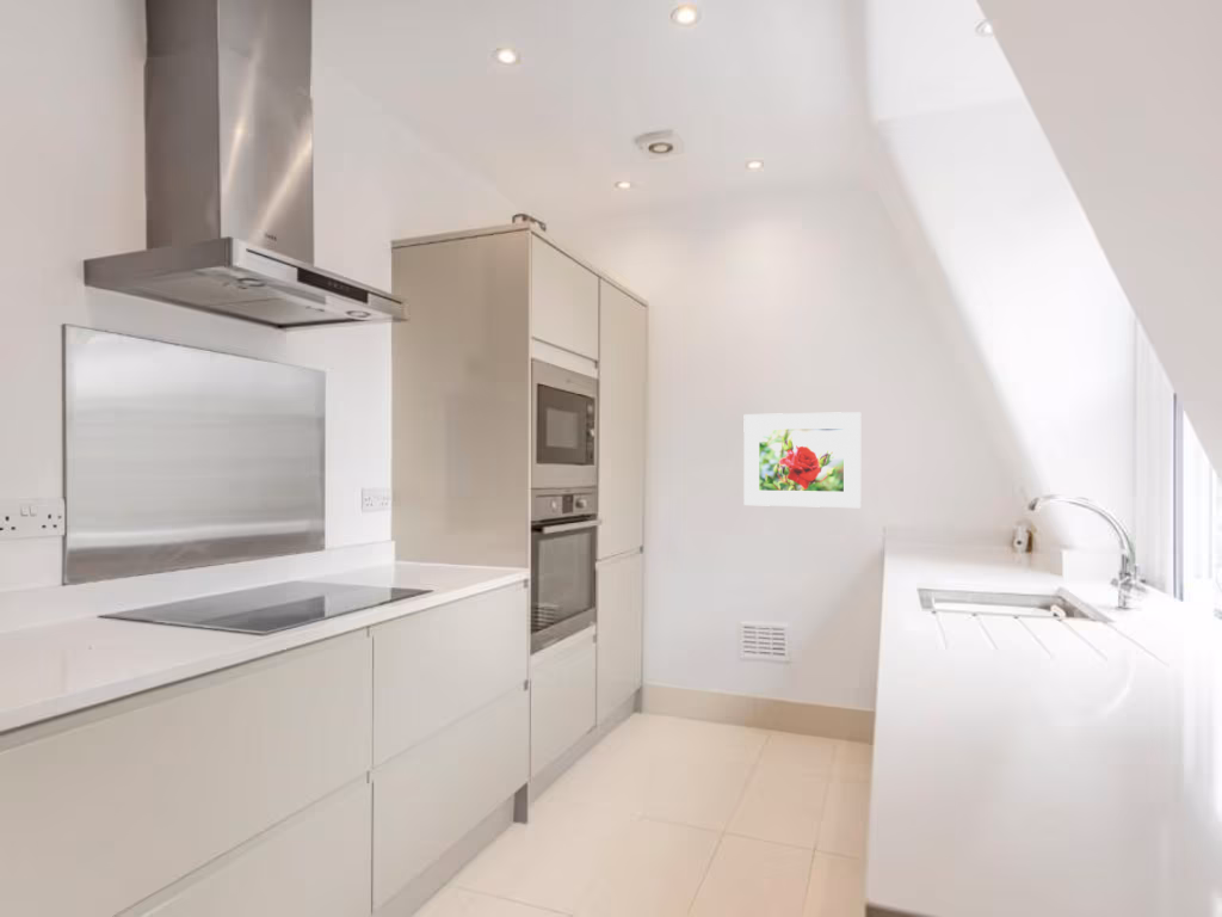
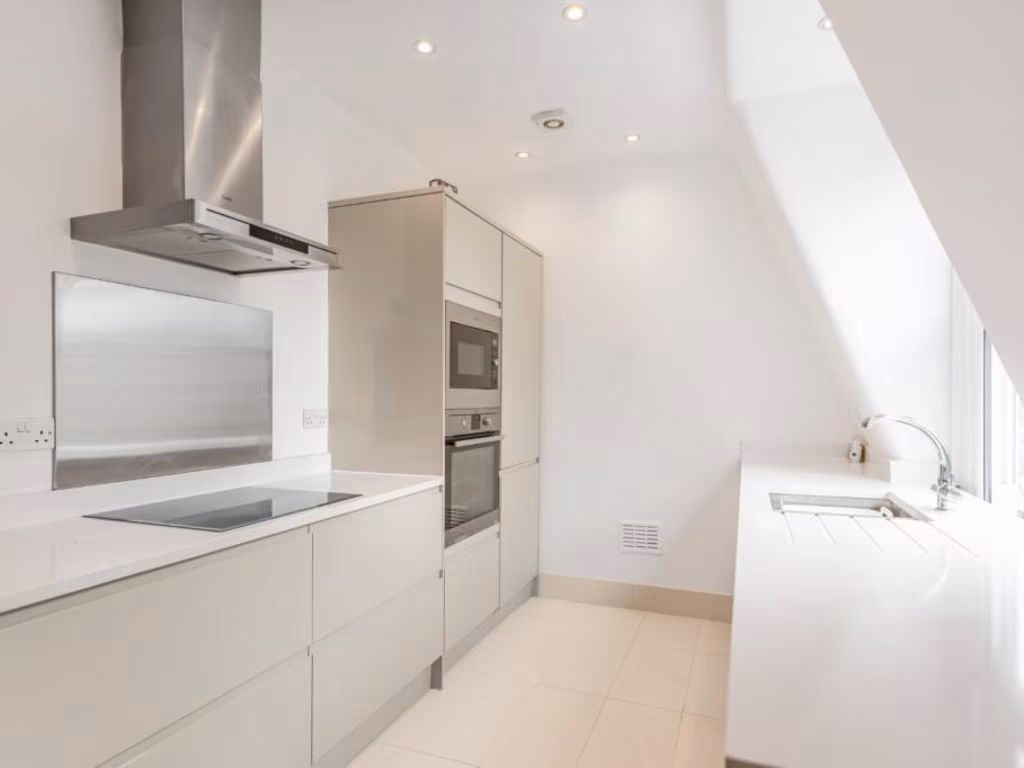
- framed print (801, 460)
